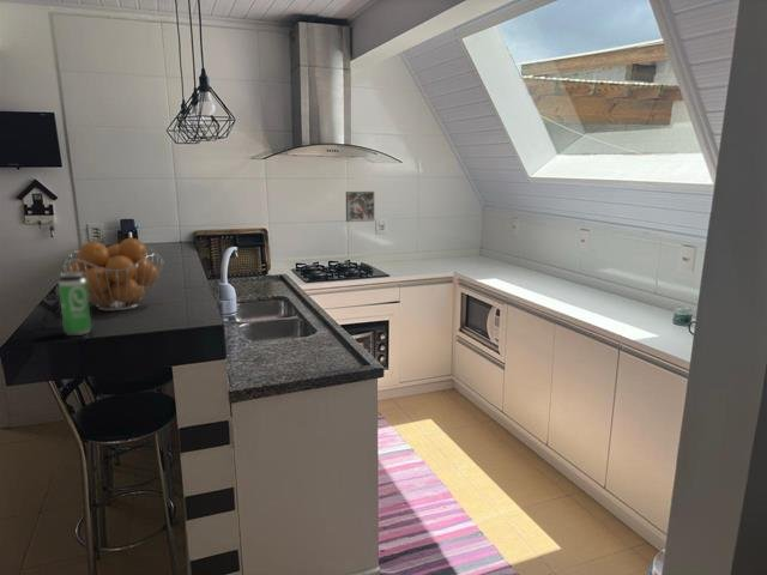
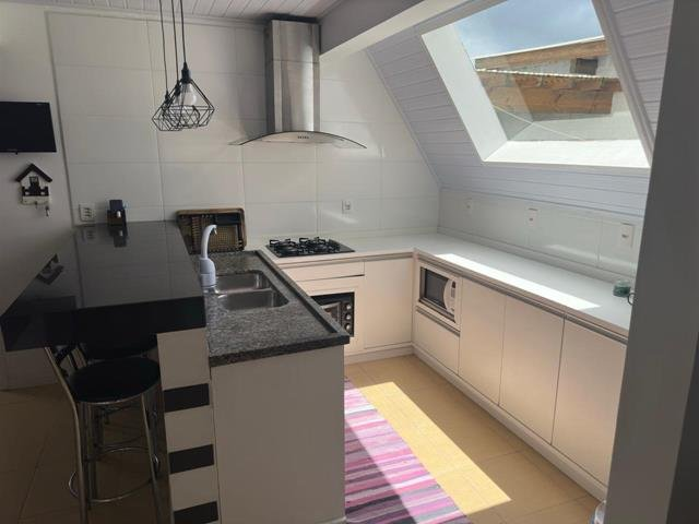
- fruit basket (115, 273)
- decorative tile (360, 206)
- beverage can (74, 303)
